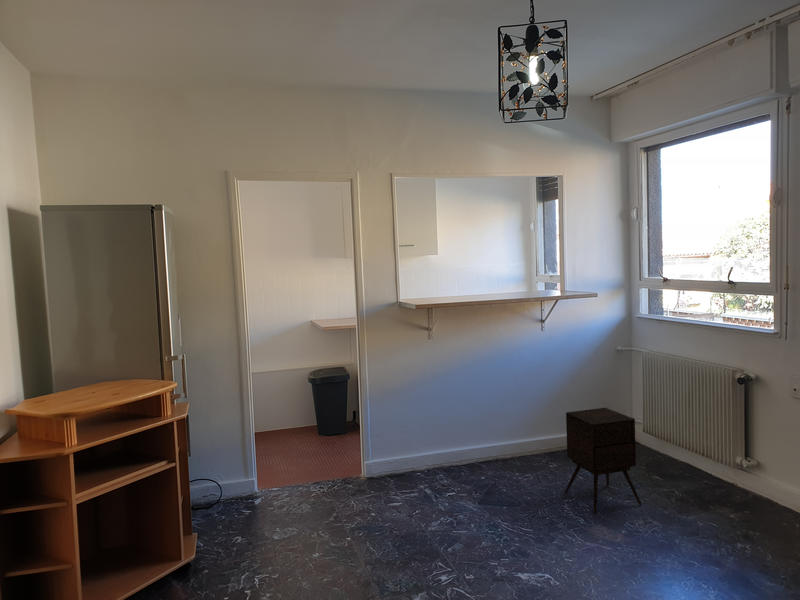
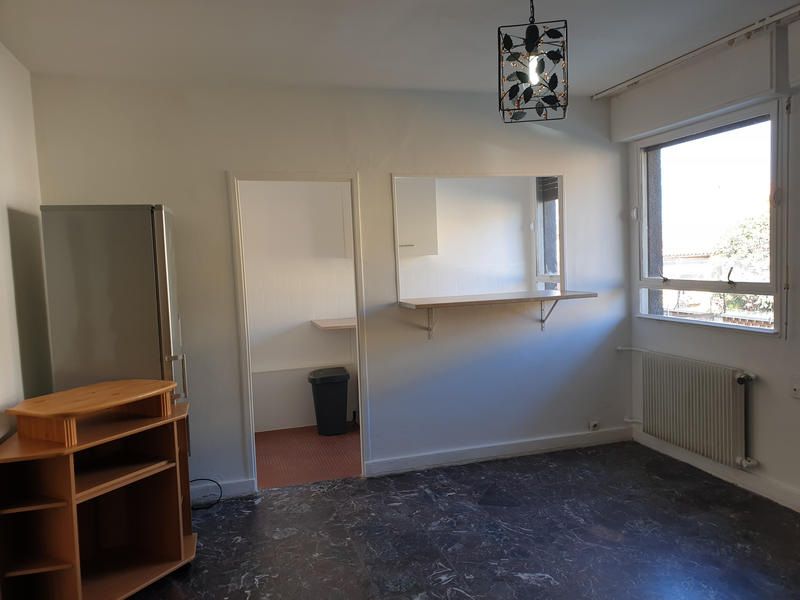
- side table (601, 457)
